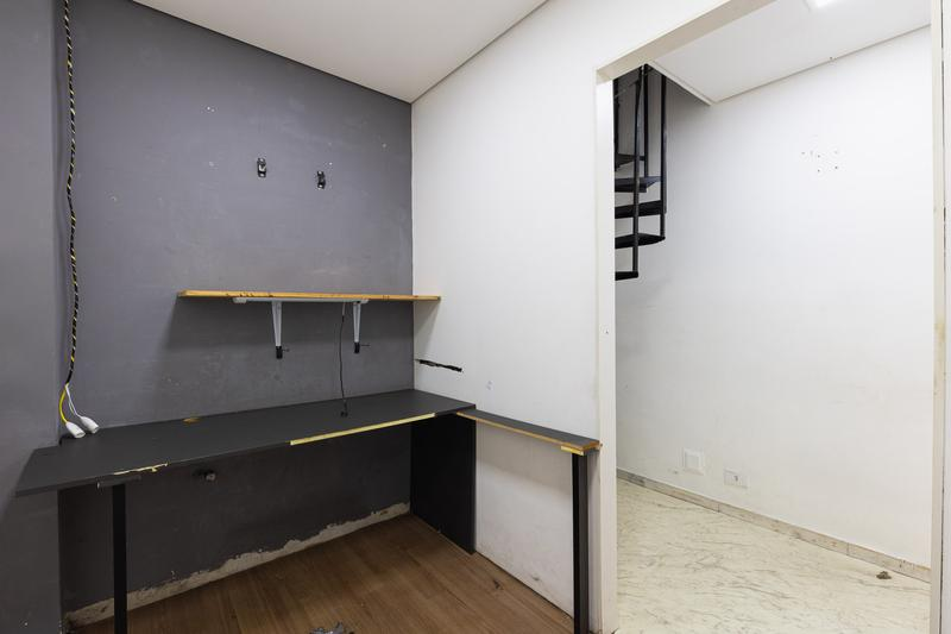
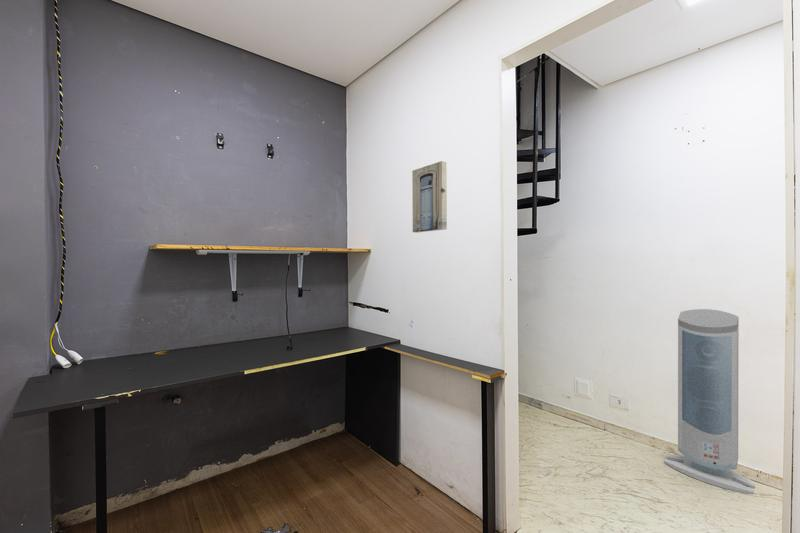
+ wall art (428, 198)
+ air purifier (707, 392)
